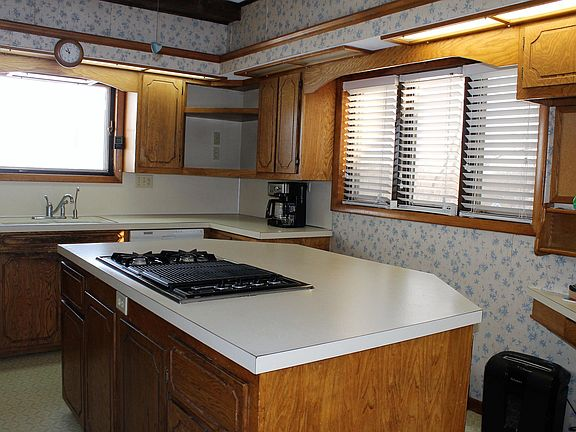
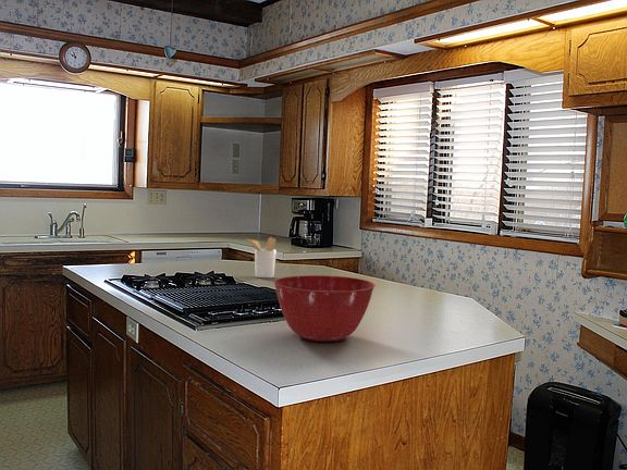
+ utensil holder (260, 256)
+ mixing bowl (322, 308)
